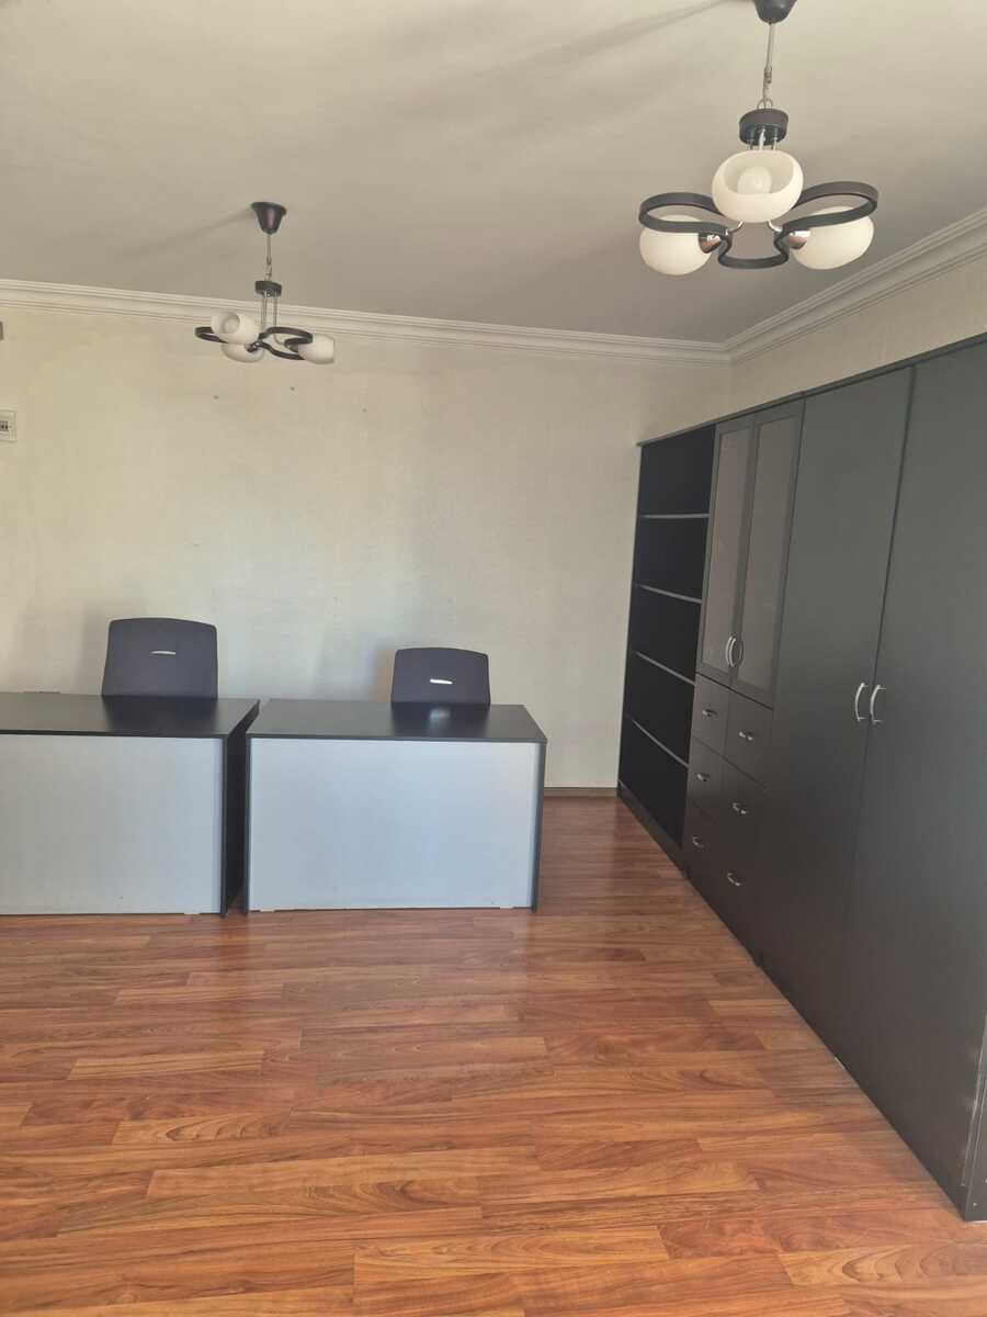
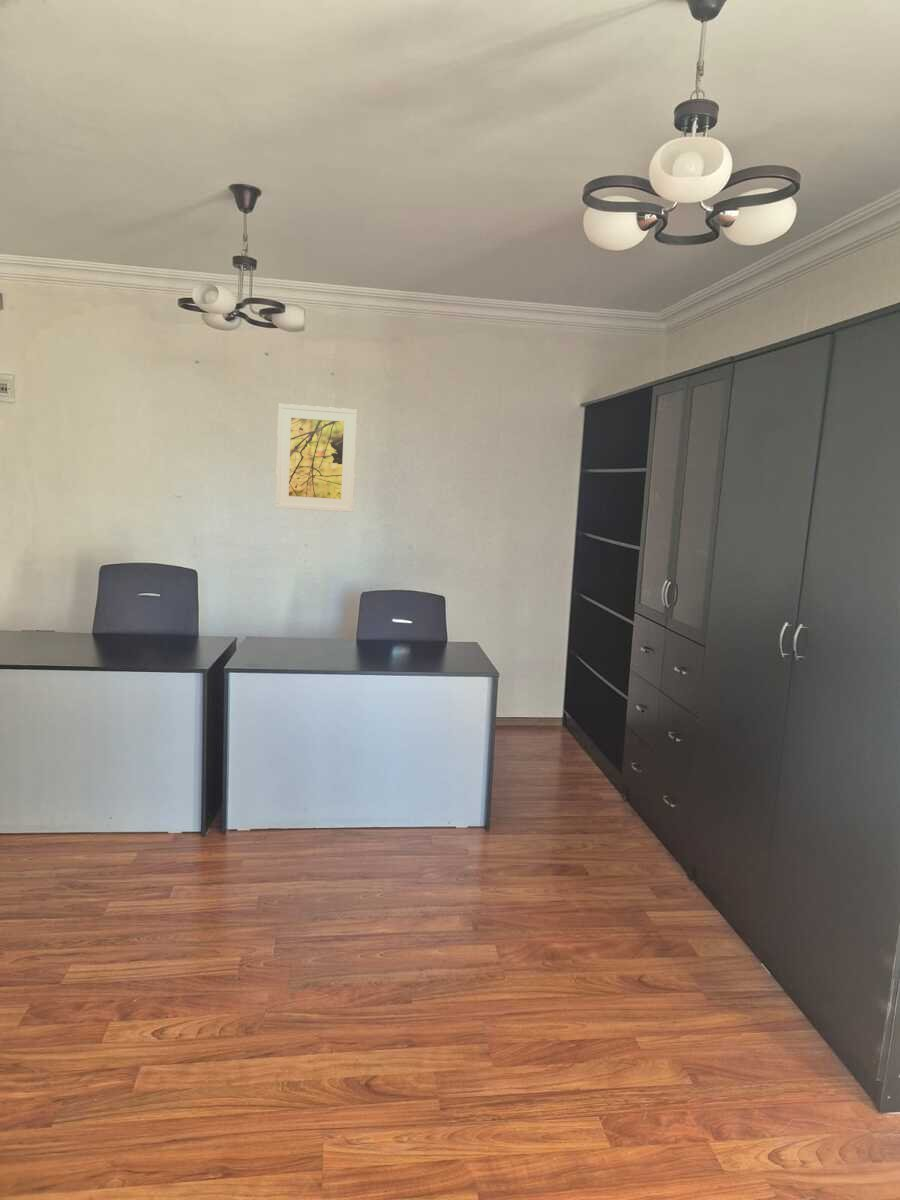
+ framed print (316, 458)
